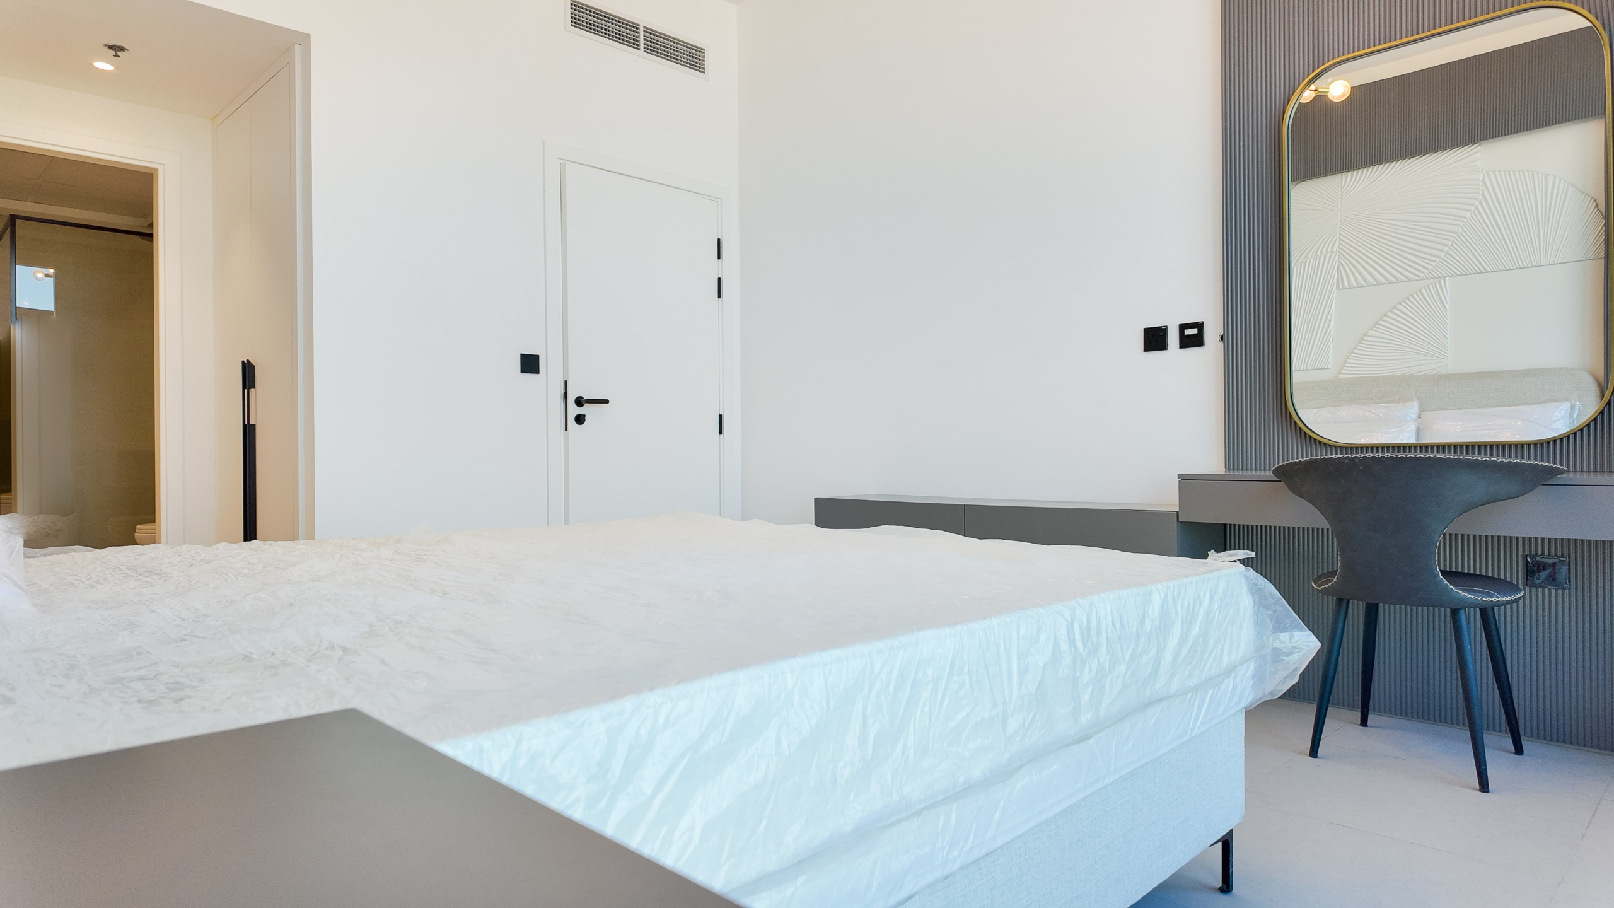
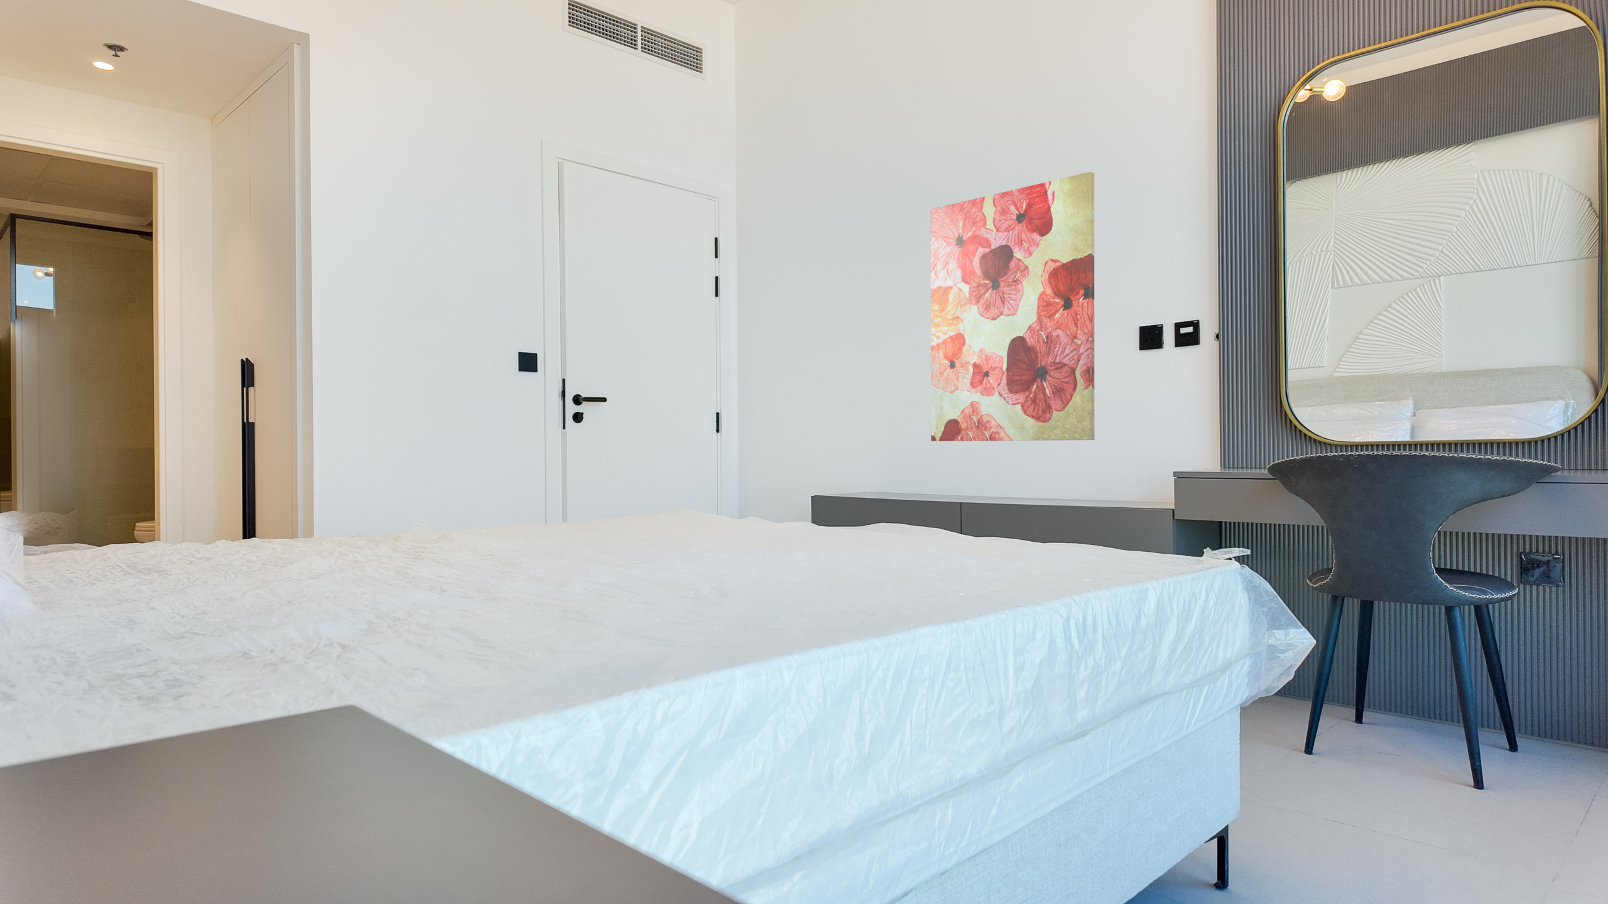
+ wall art (1007, 317)
